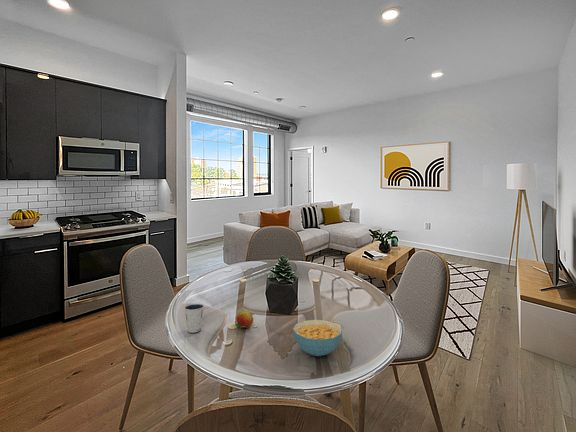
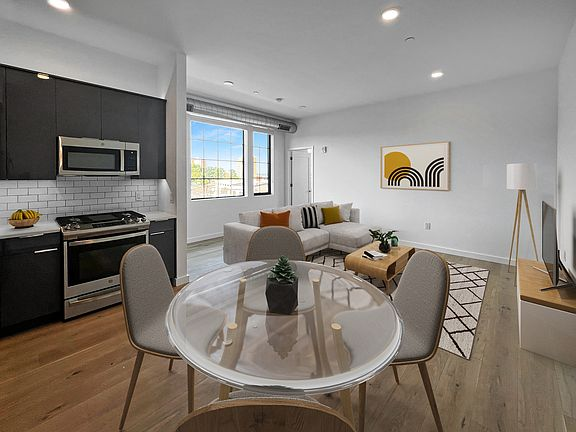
- dixie cup (194, 318)
- fruit (244, 319)
- cereal bowl (317, 340)
